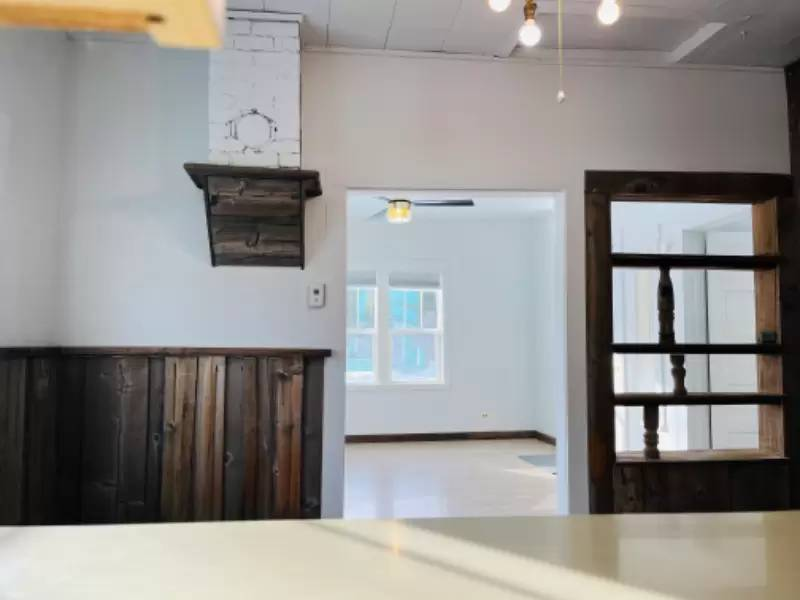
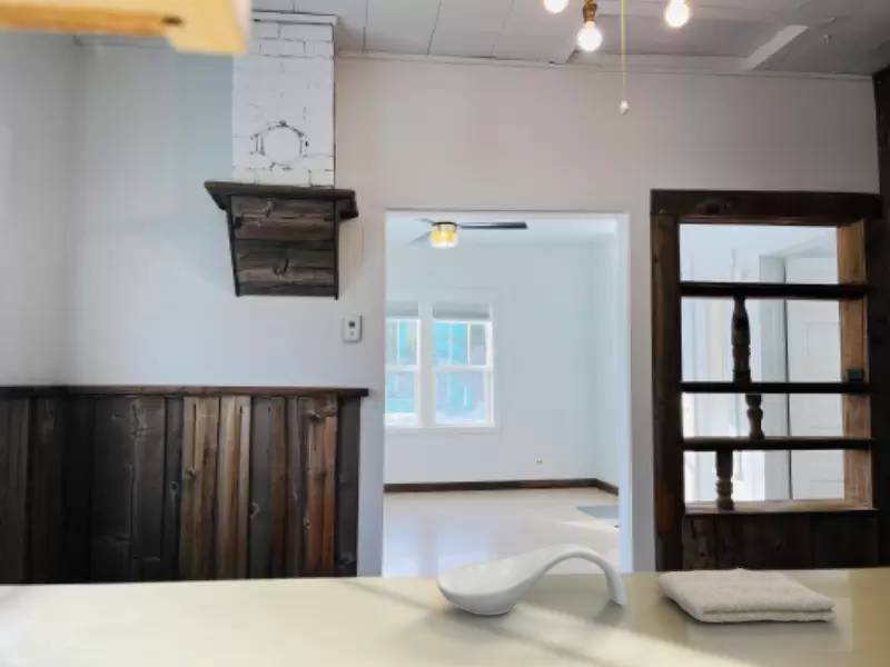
+ spoon rest (530, 576)
+ washcloth (743, 594)
